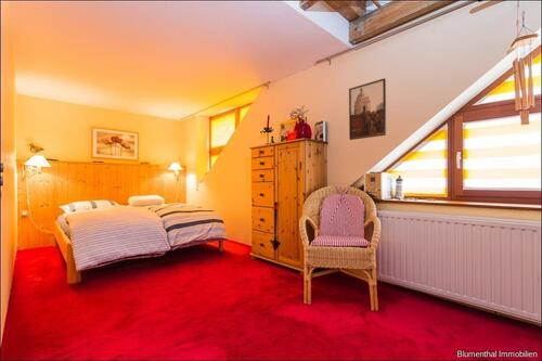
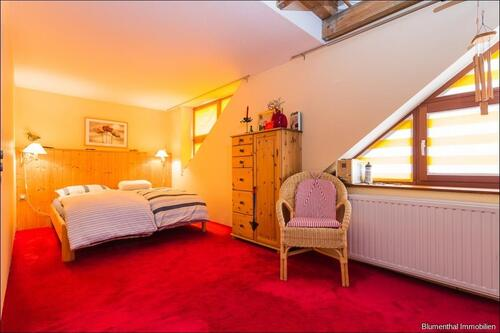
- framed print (366, 111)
